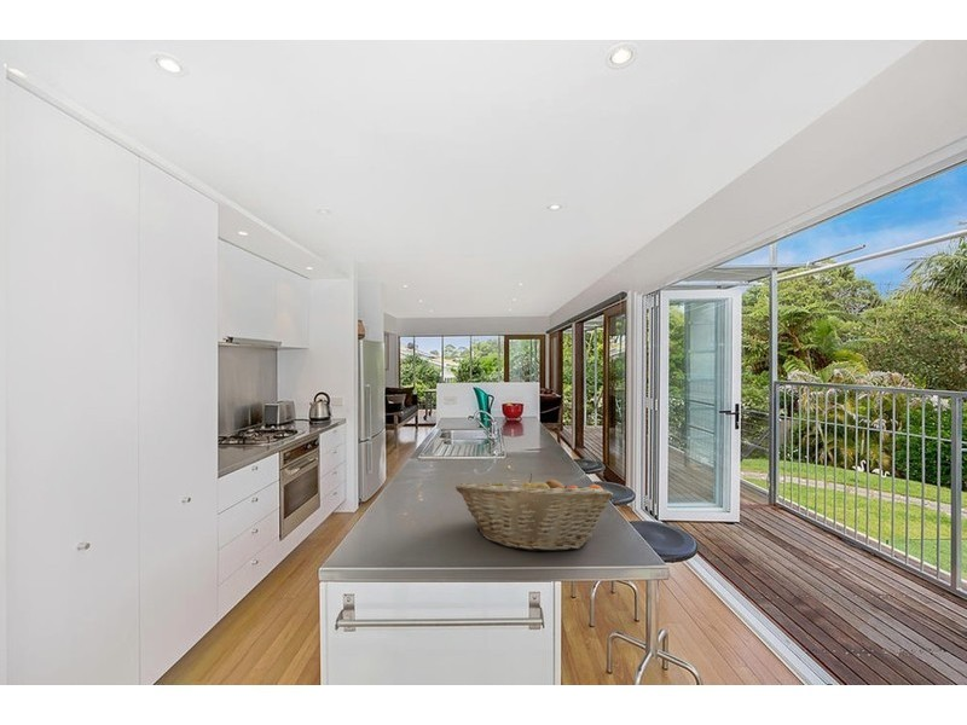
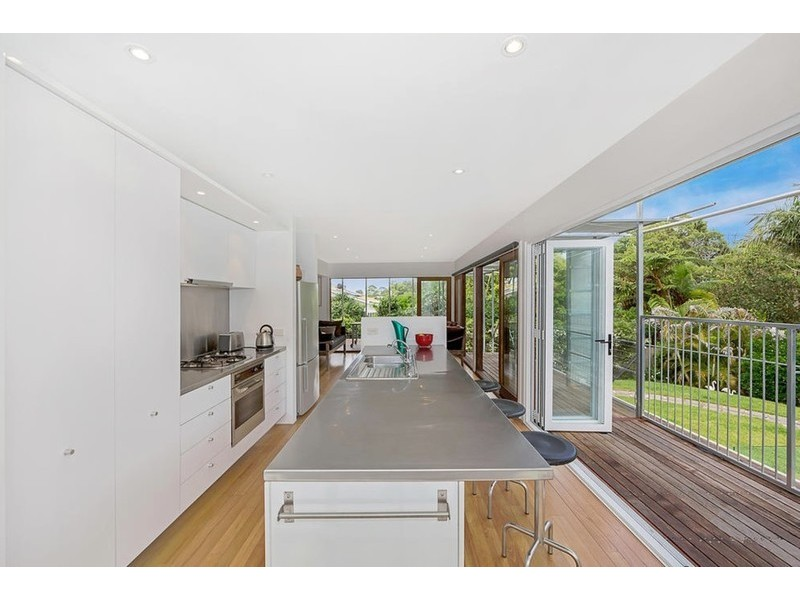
- fruit basket (532, 503)
